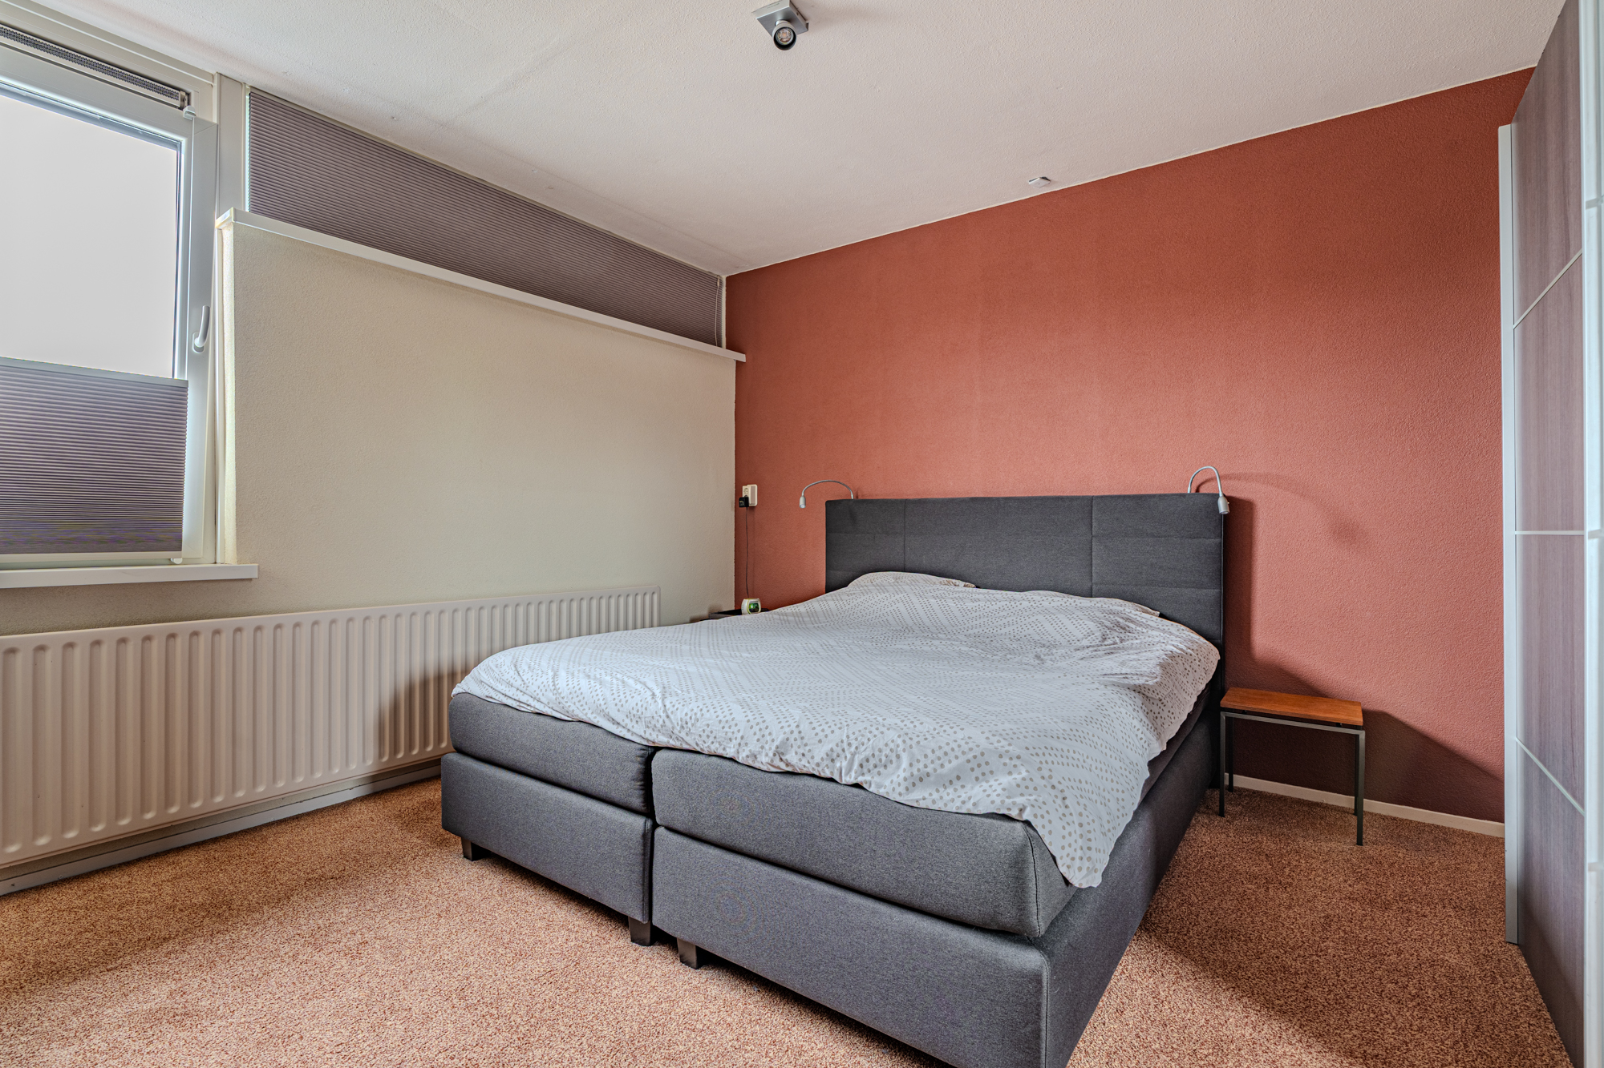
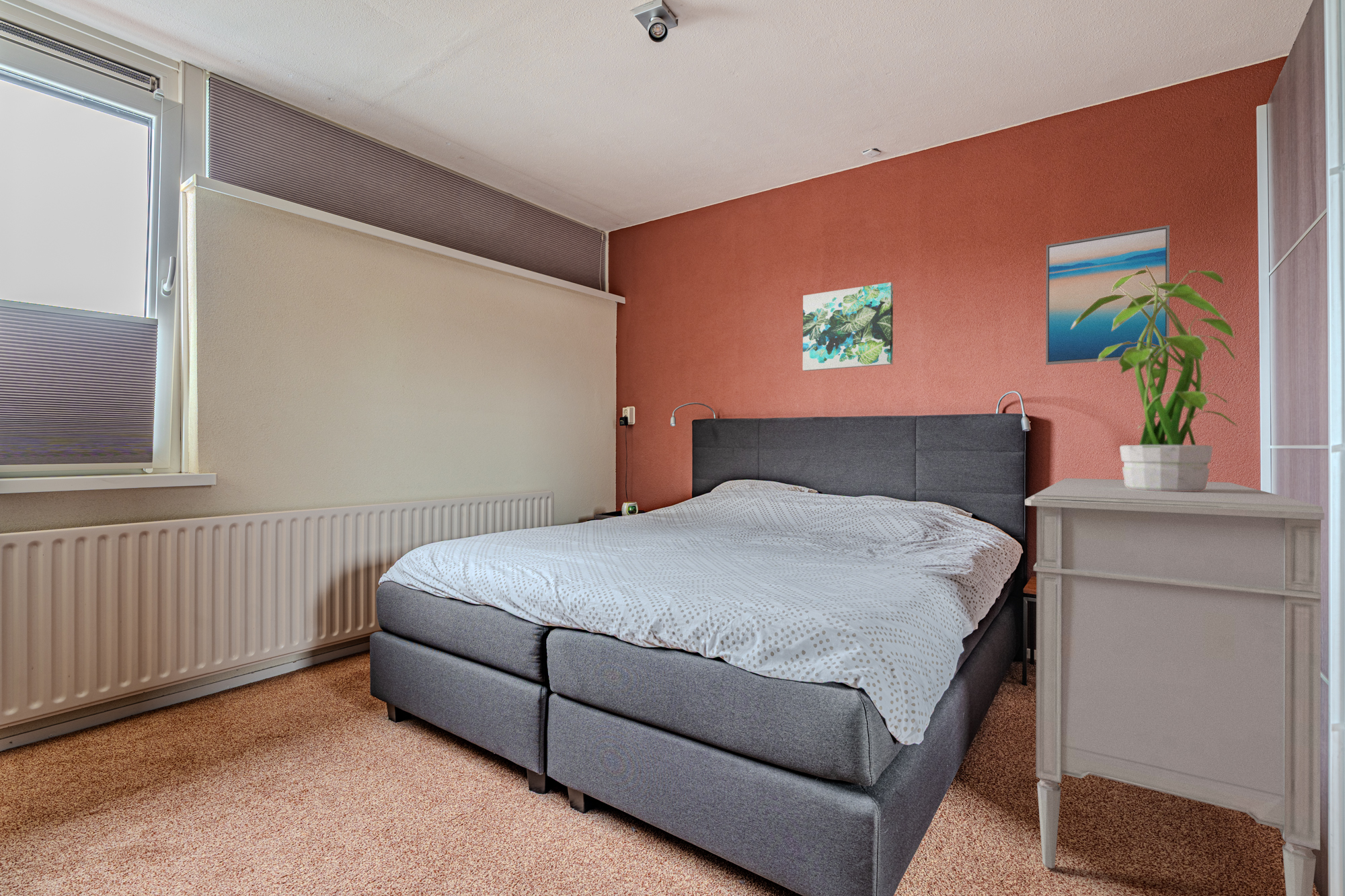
+ dresser (1148, 637)
+ wall art (1105, 296)
+ wall art (846, 329)
+ potted plant (1147, 382)
